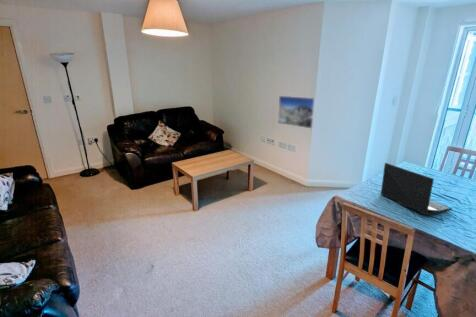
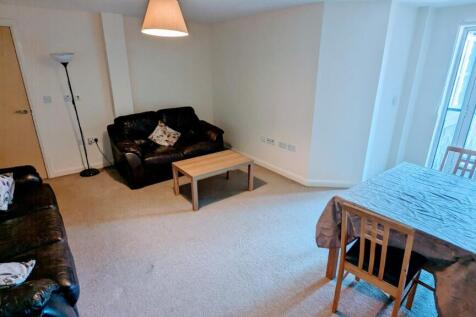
- laptop (417, 185)
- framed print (295, 111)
